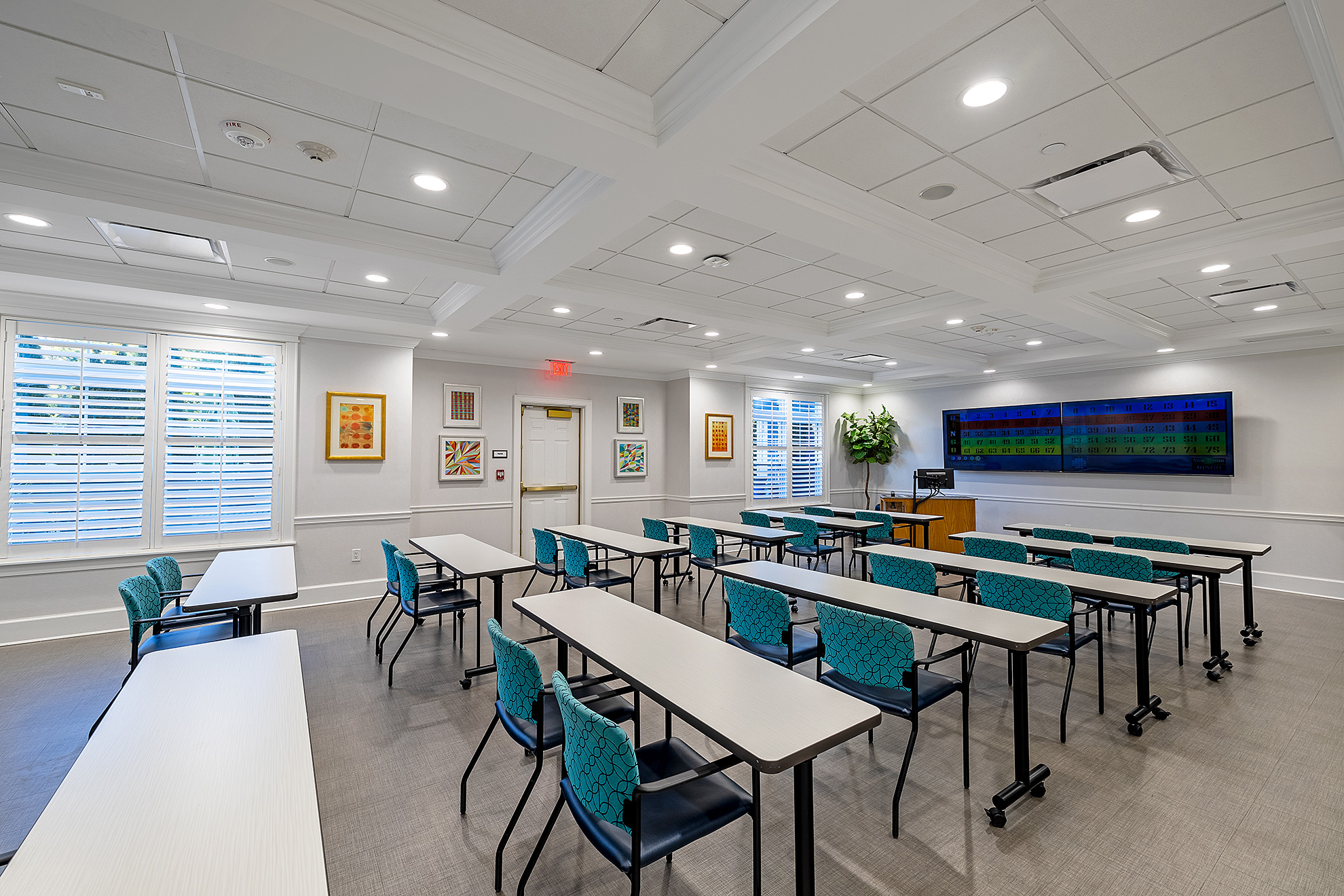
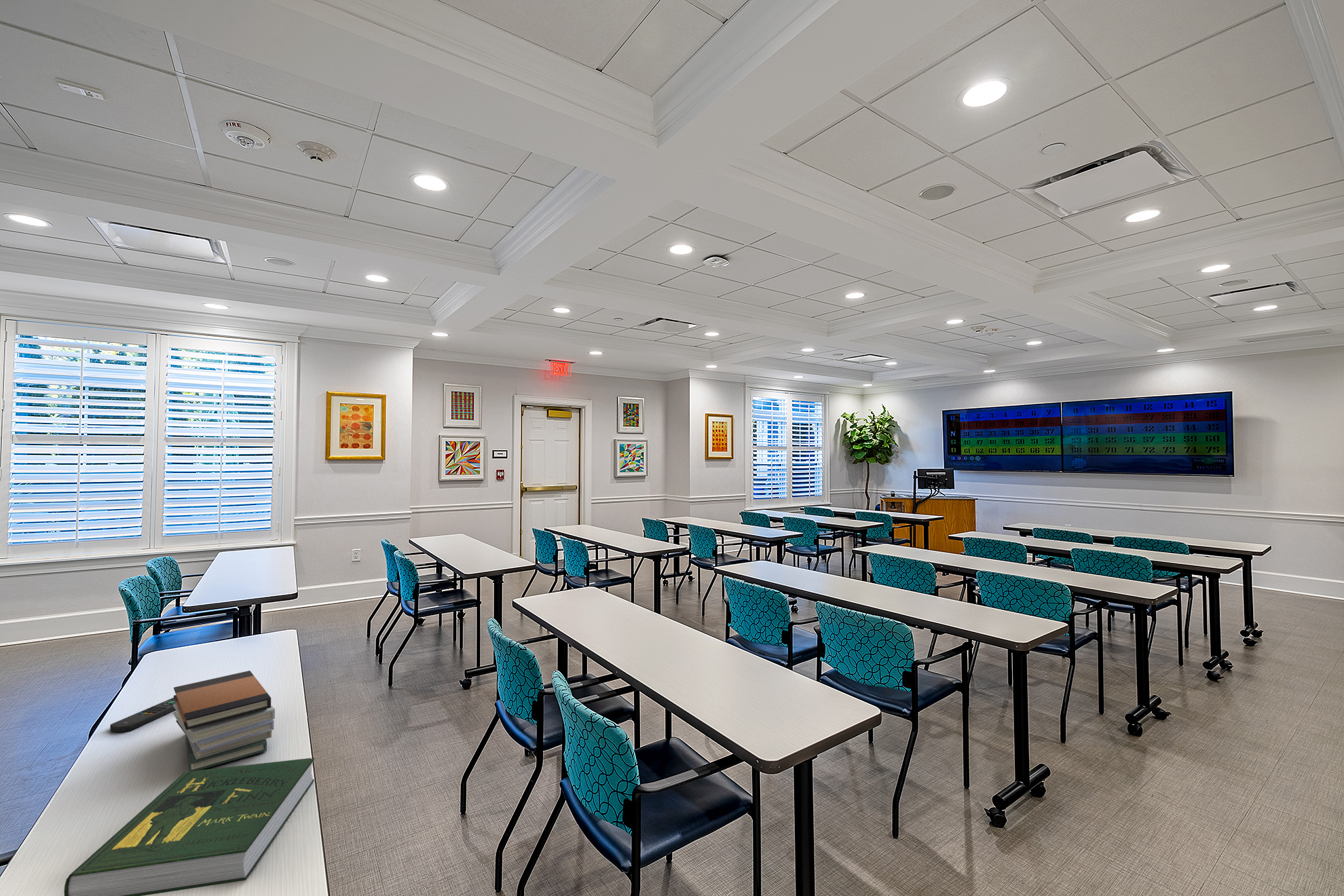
+ book stack (223, 717)
+ remote control (157, 711)
+ book (209, 820)
